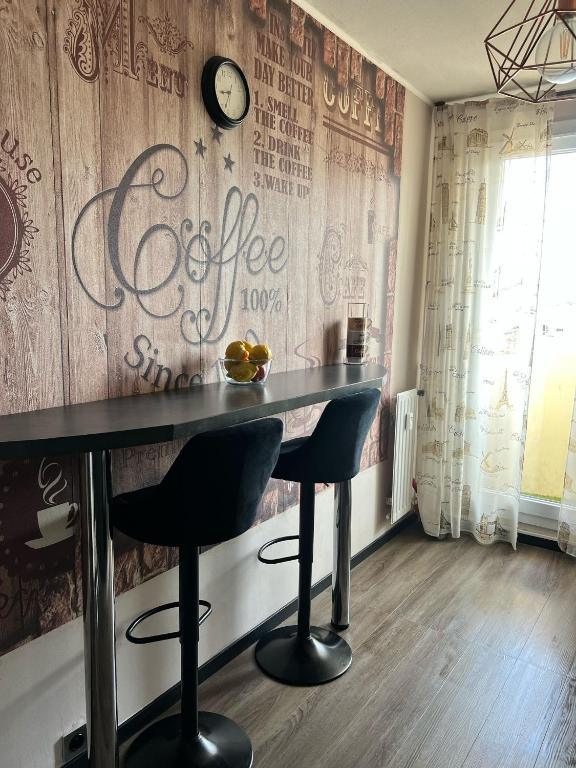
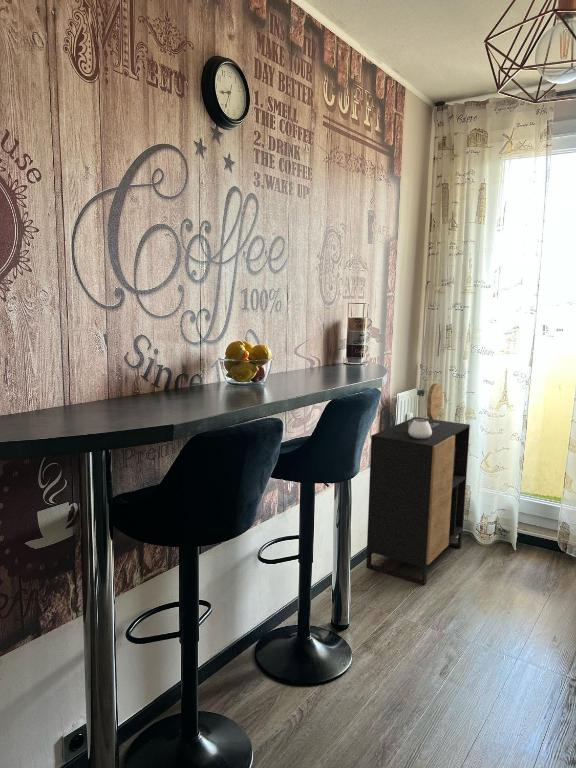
+ cabinet (421, 473)
